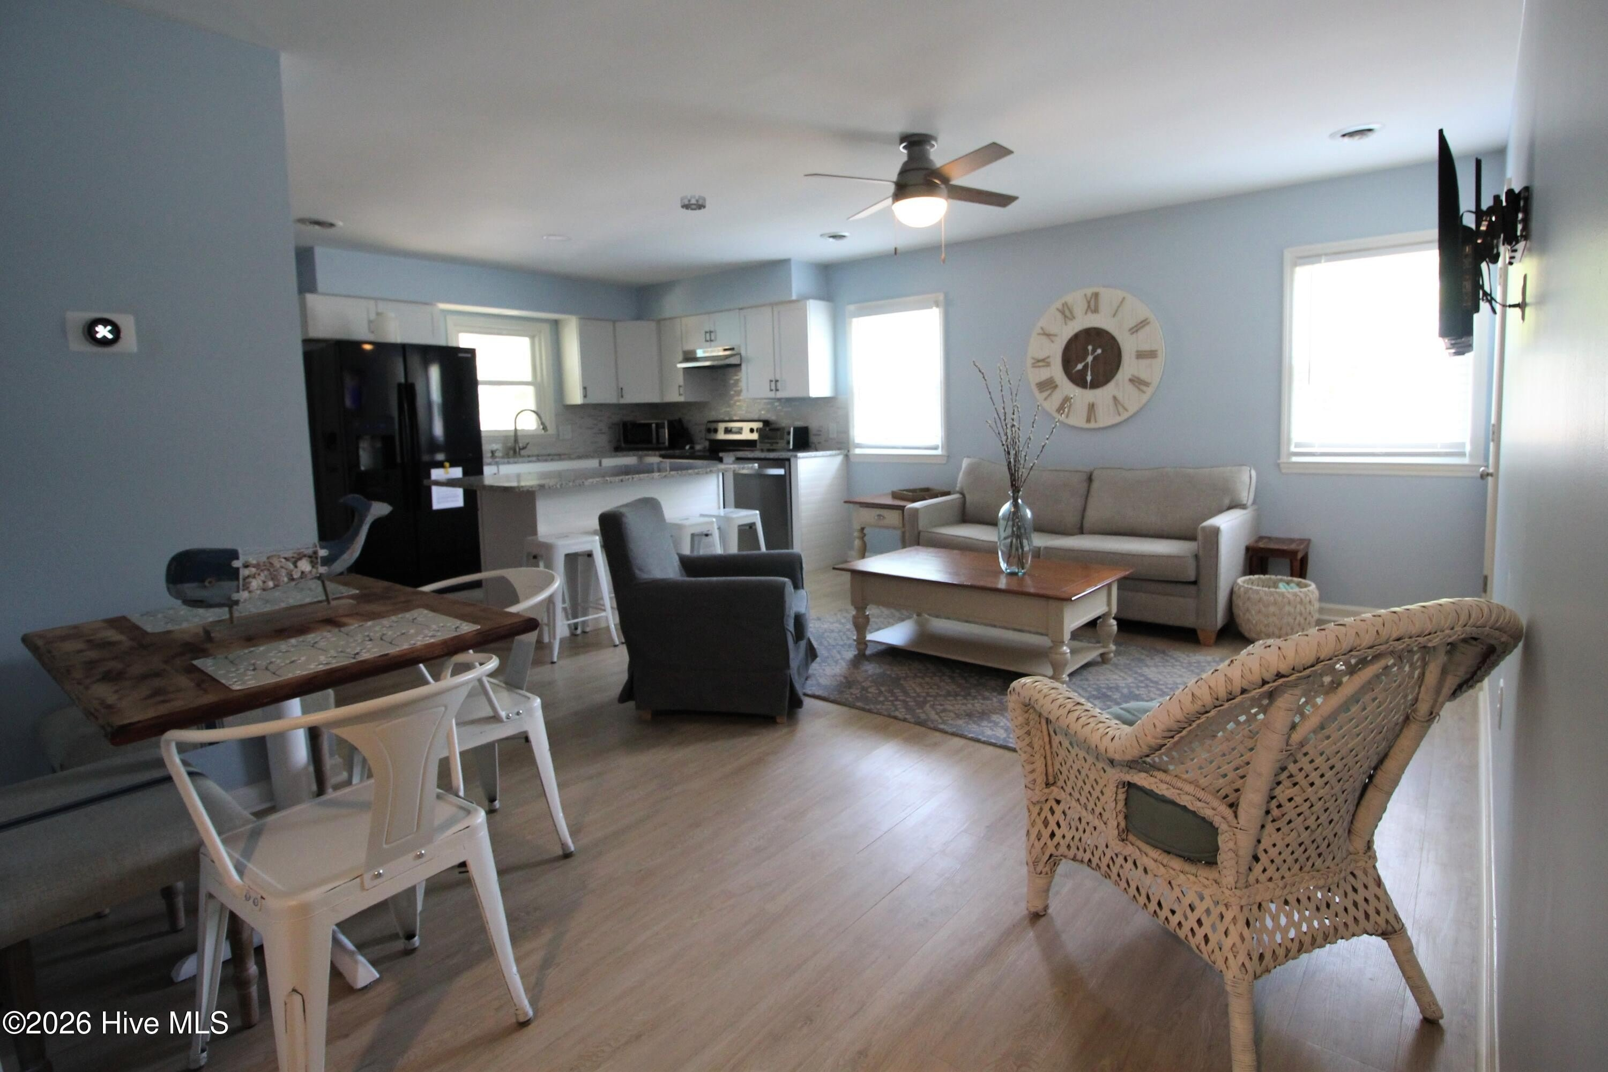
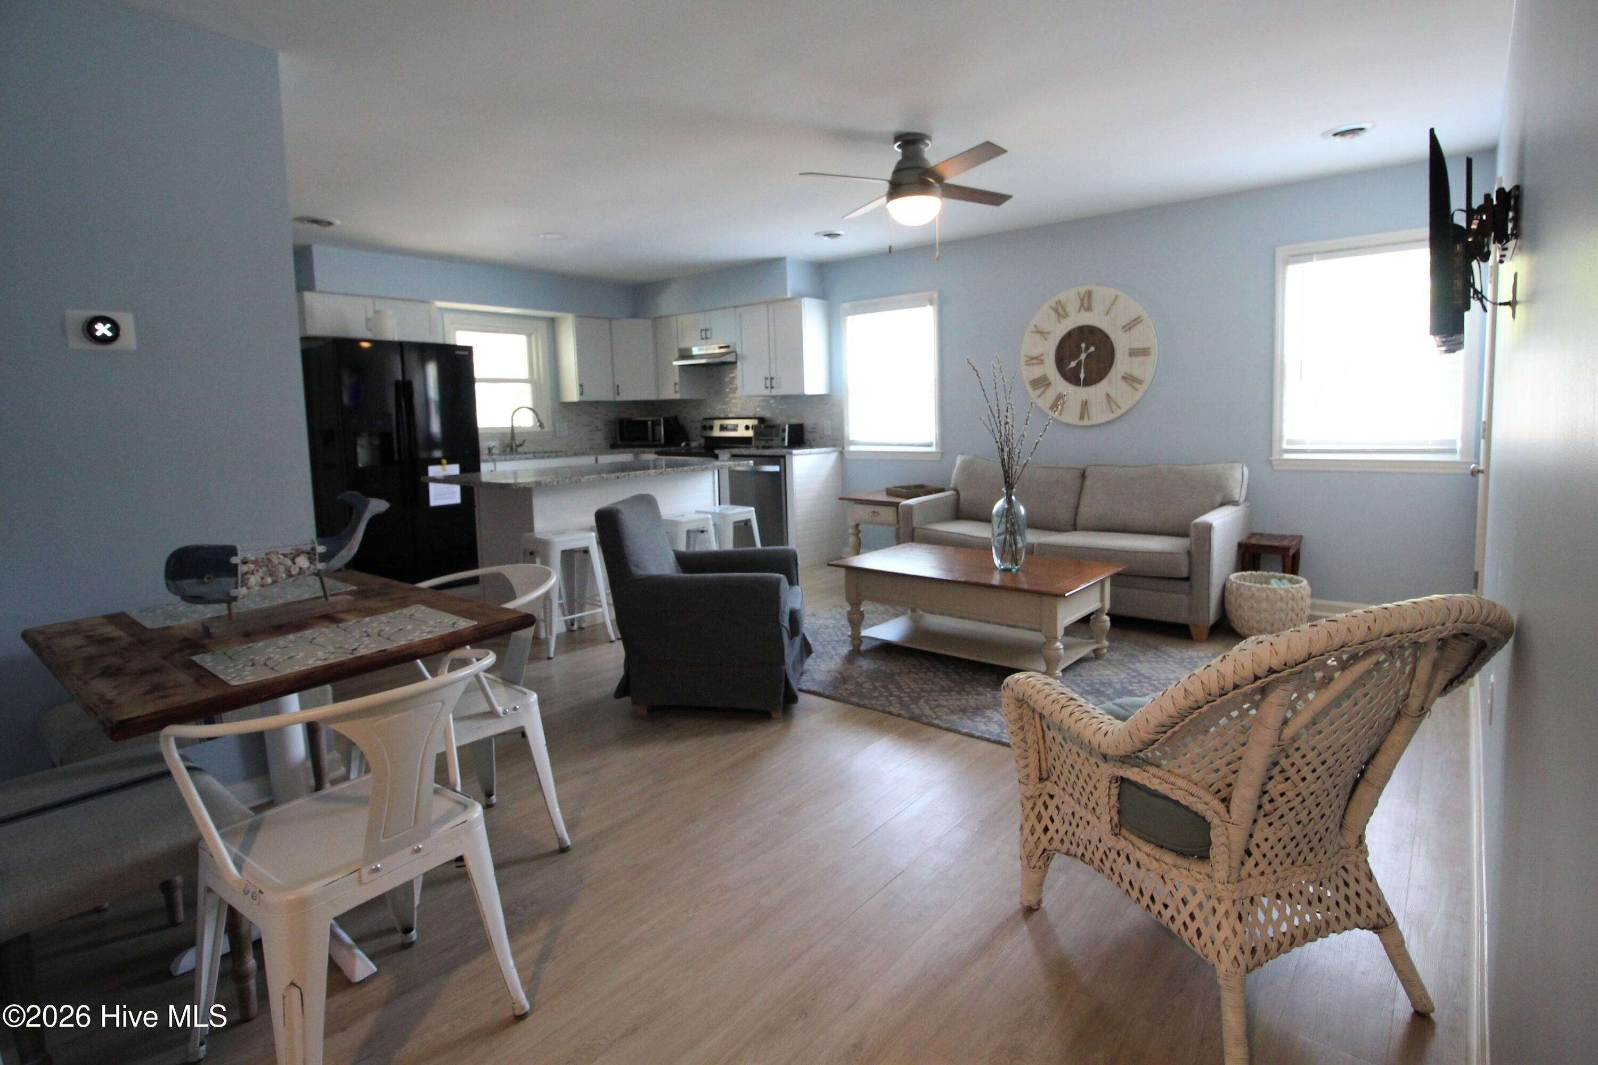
- smoke detector (693, 202)
